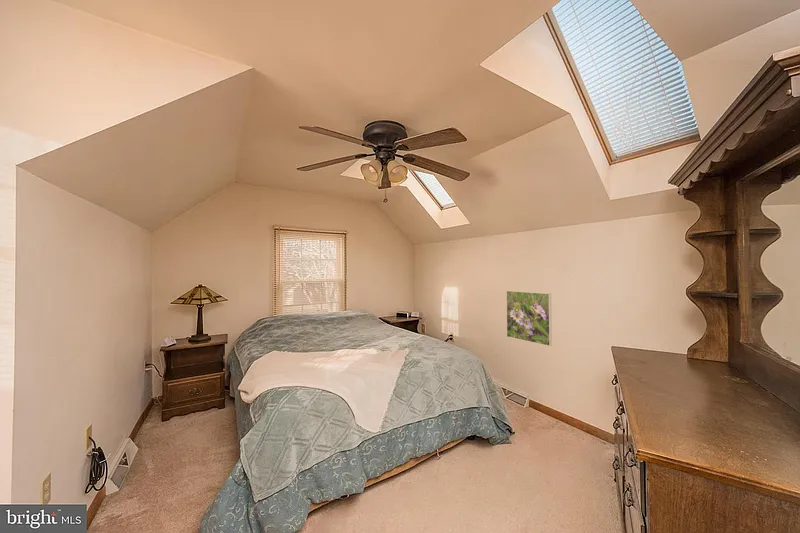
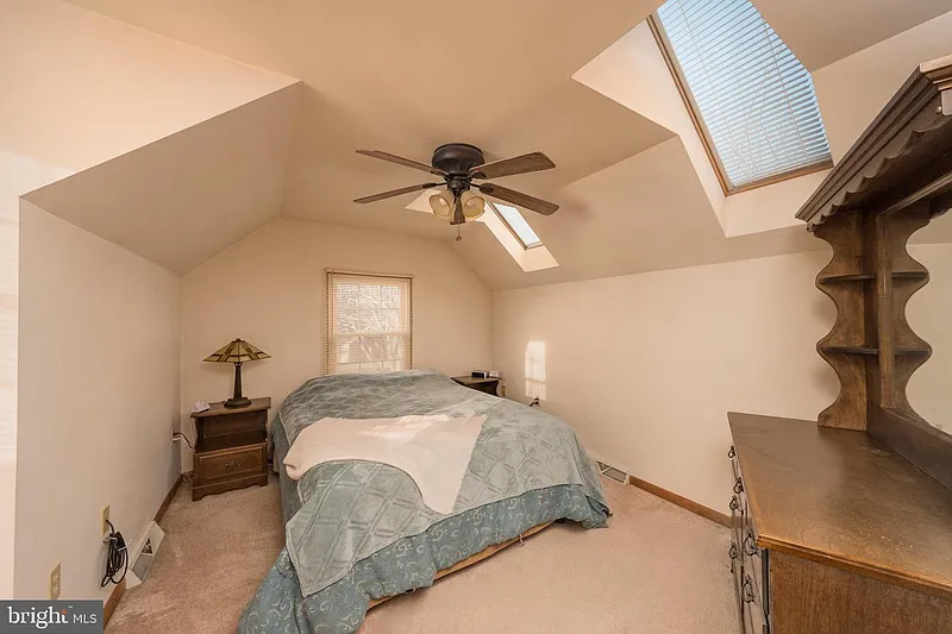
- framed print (527, 316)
